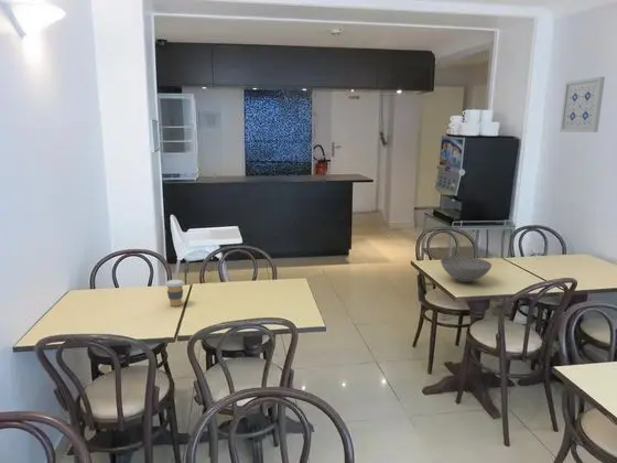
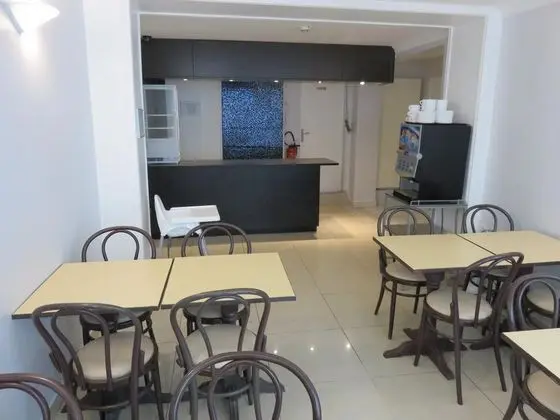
- bowl (465, 271)
- wall art (581, 106)
- coffee cup (175, 292)
